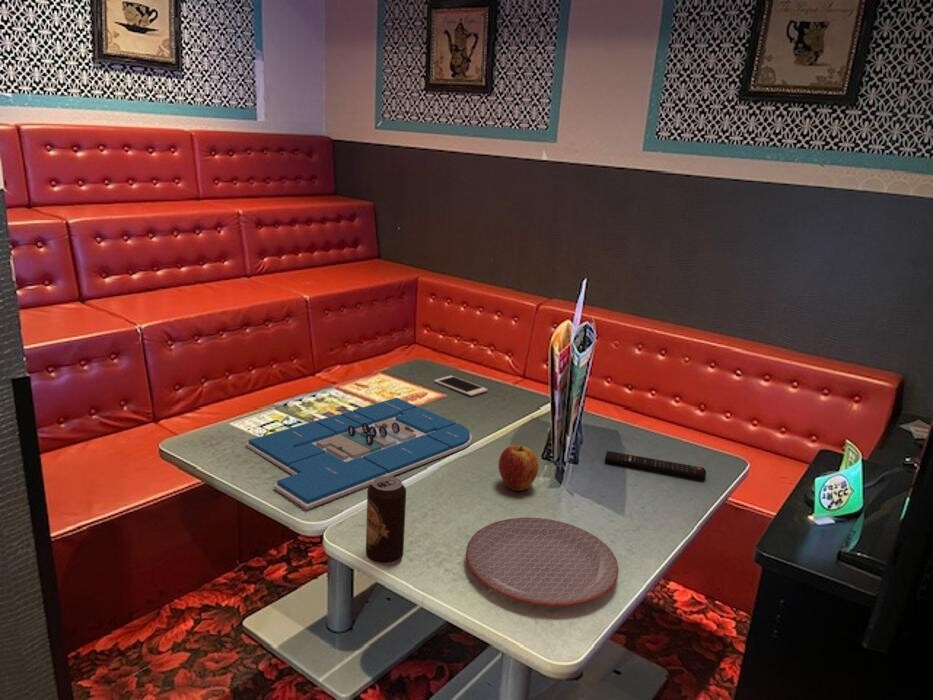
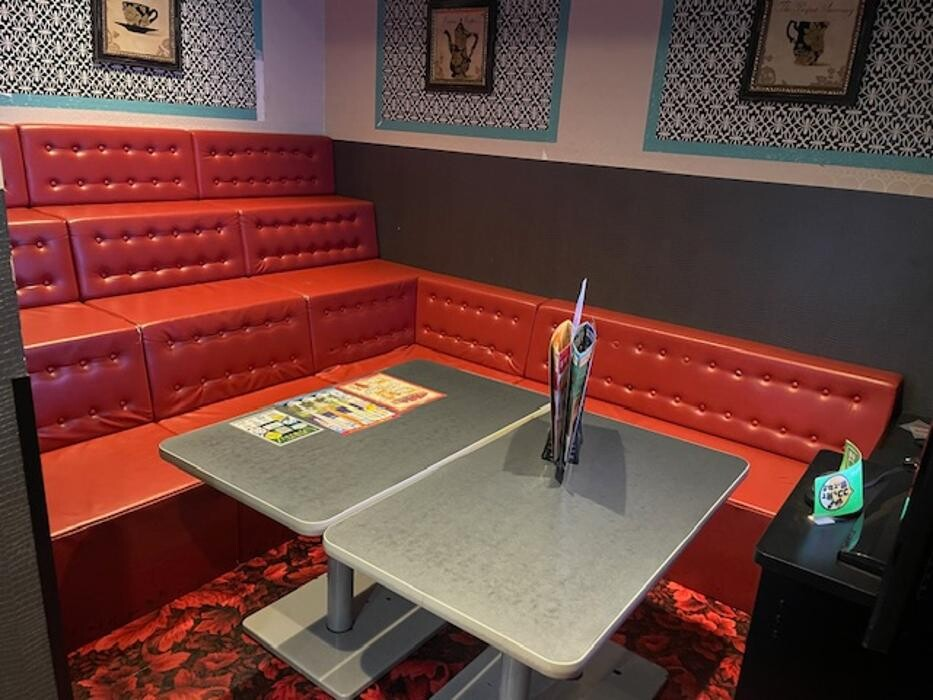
- apple (518, 467)
- board game (359, 438)
- plate (541, 561)
- remote control (655, 465)
- cell phone (460, 385)
- beverage can (385, 520)
